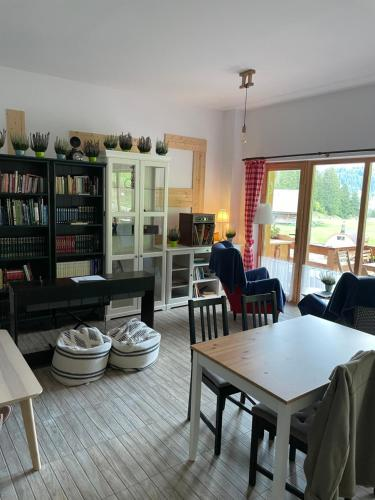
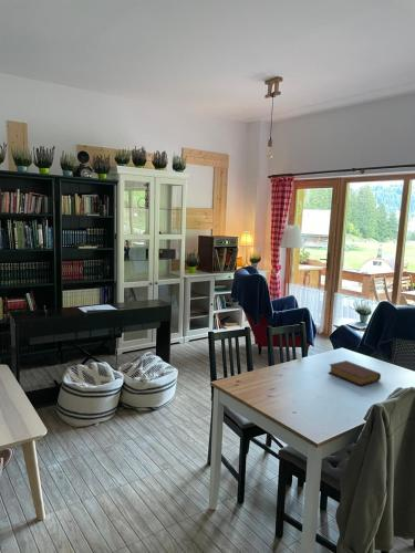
+ book (353, 372)
